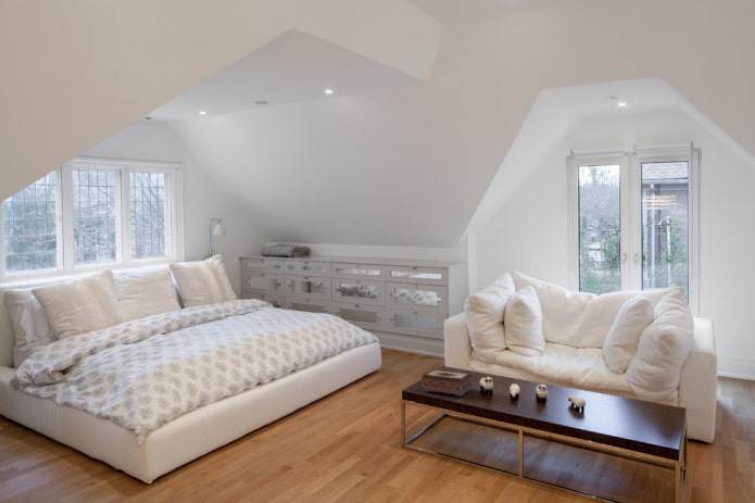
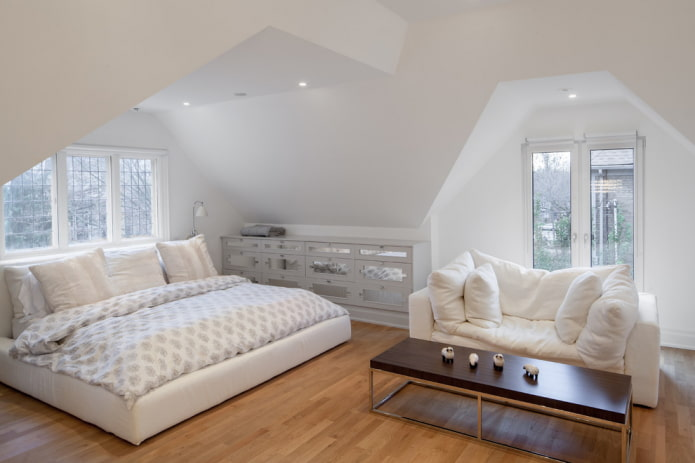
- tissue box (446, 381)
